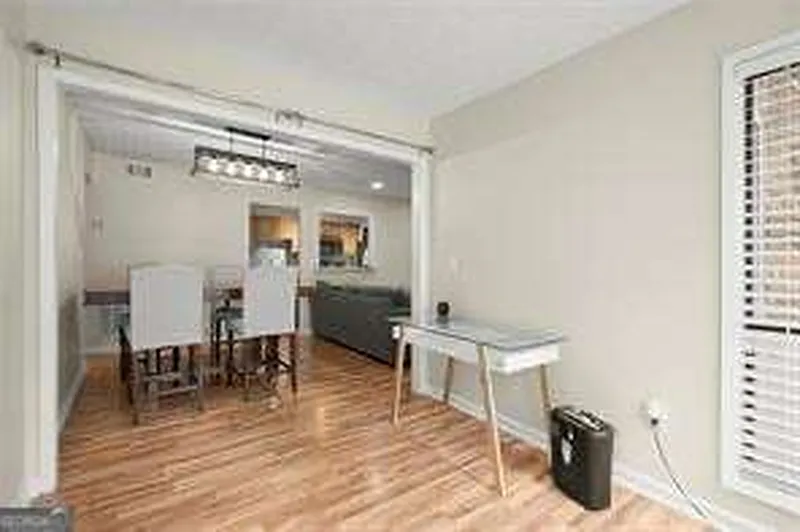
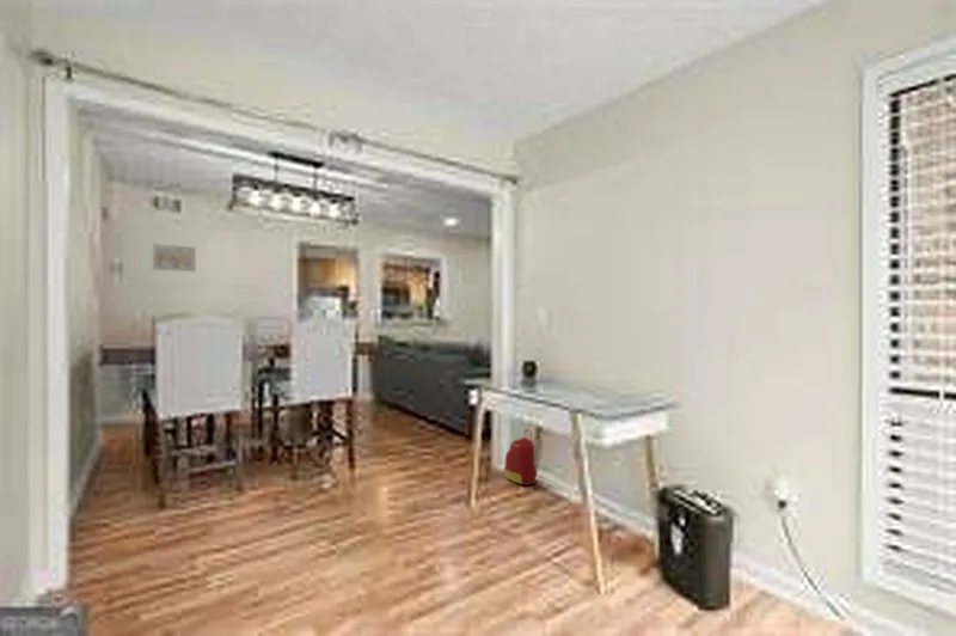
+ wall art (174, 258)
+ backpack (521, 455)
